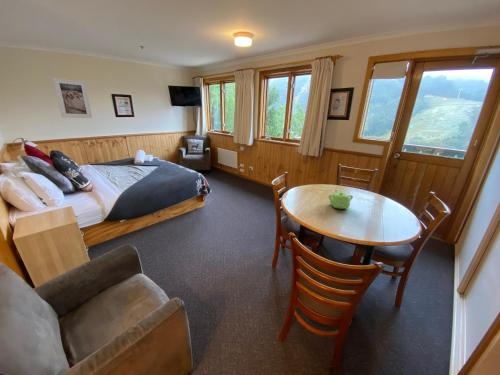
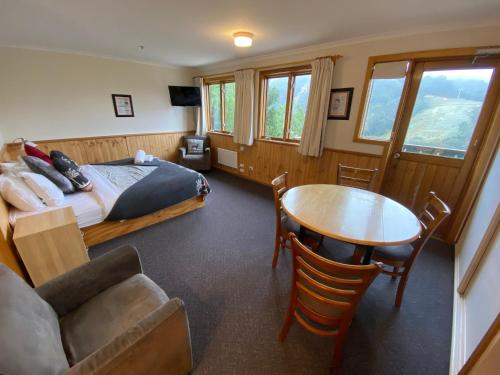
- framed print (73, 99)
- teapot (338, 198)
